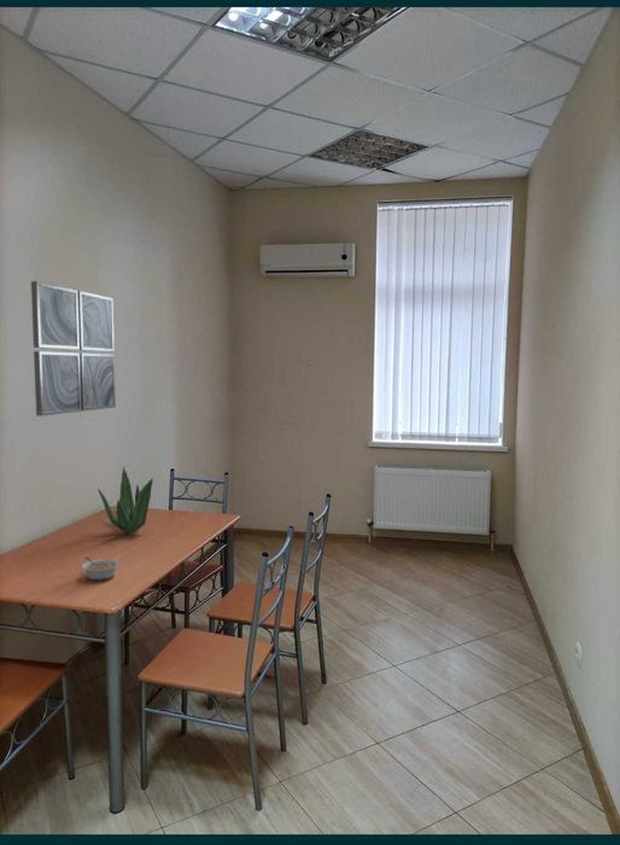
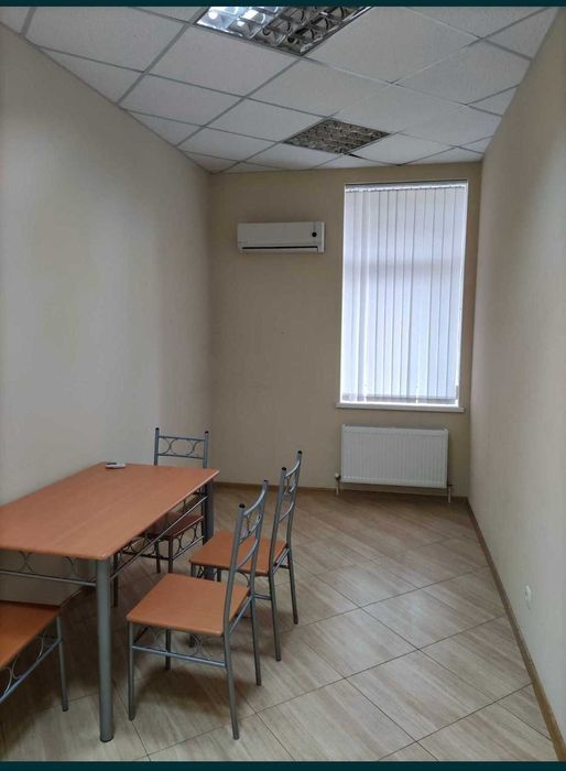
- legume (99, 569)
- plant (131, 502)
- wall art (77, 352)
